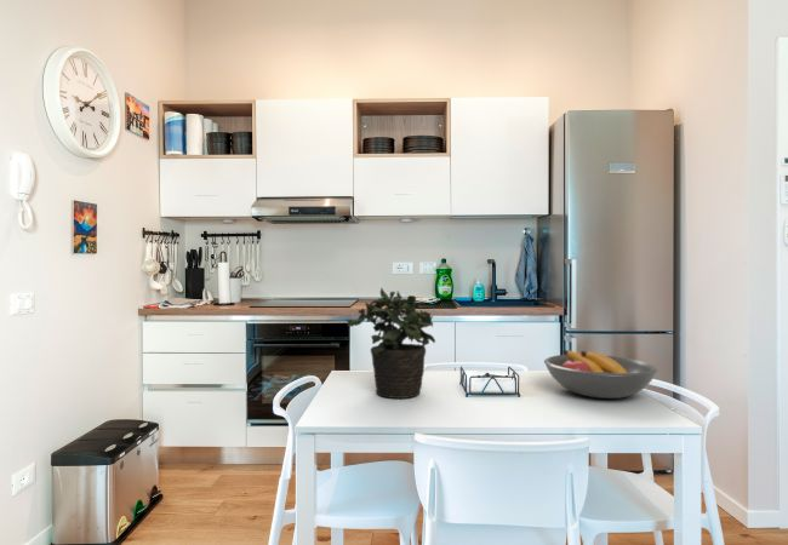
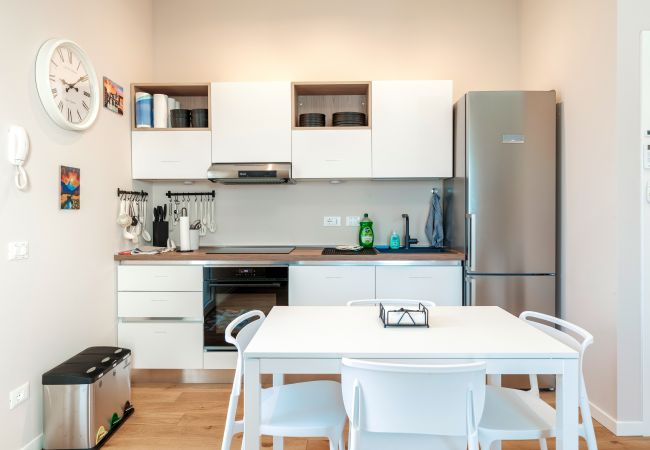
- potted plant (393, 339)
- fruit bowl (598, 374)
